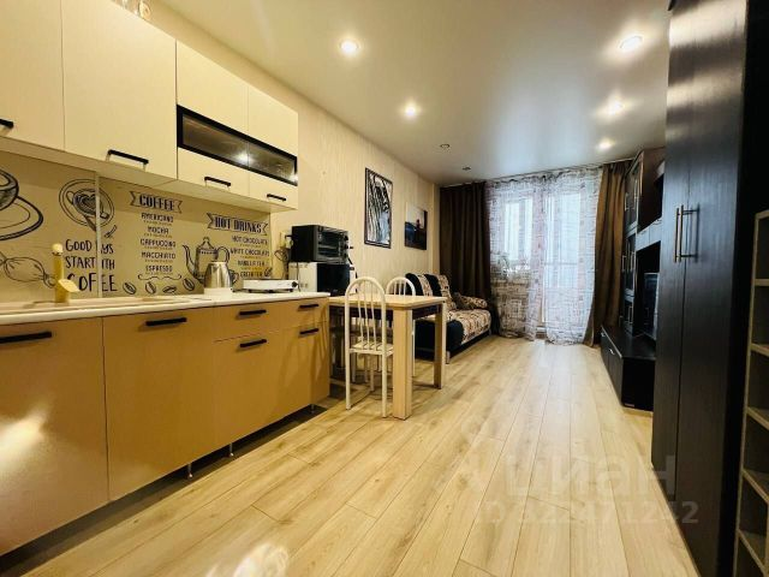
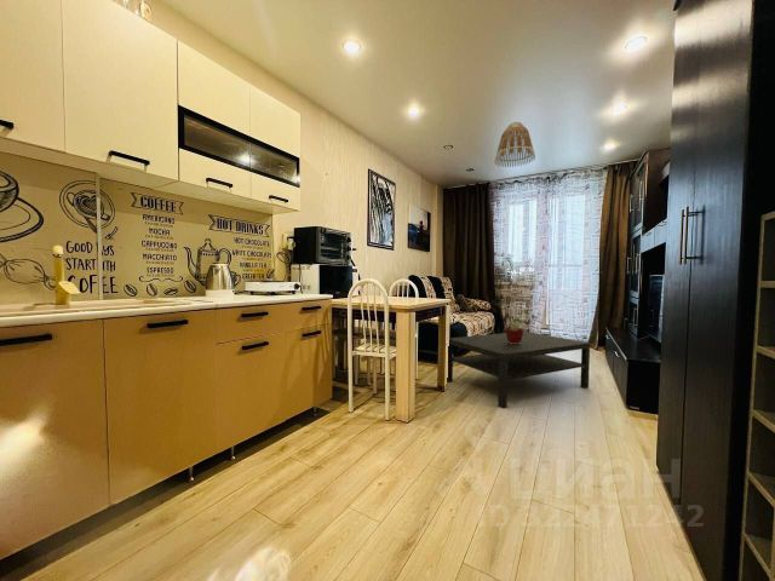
+ coffee table (515, 362)
+ potted plant (519, 323)
+ lamp shade (515, 142)
